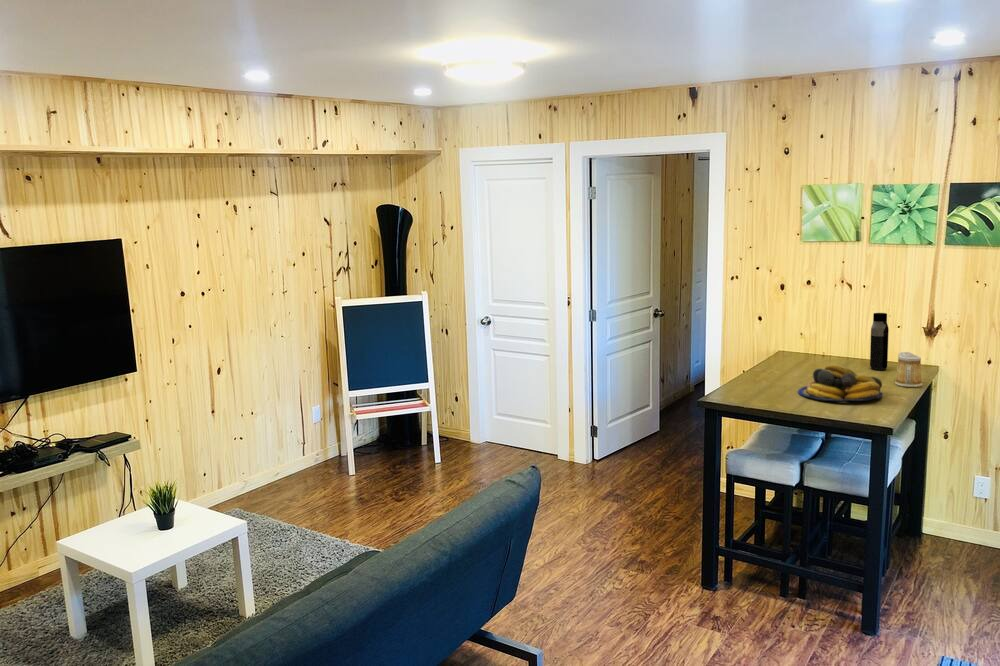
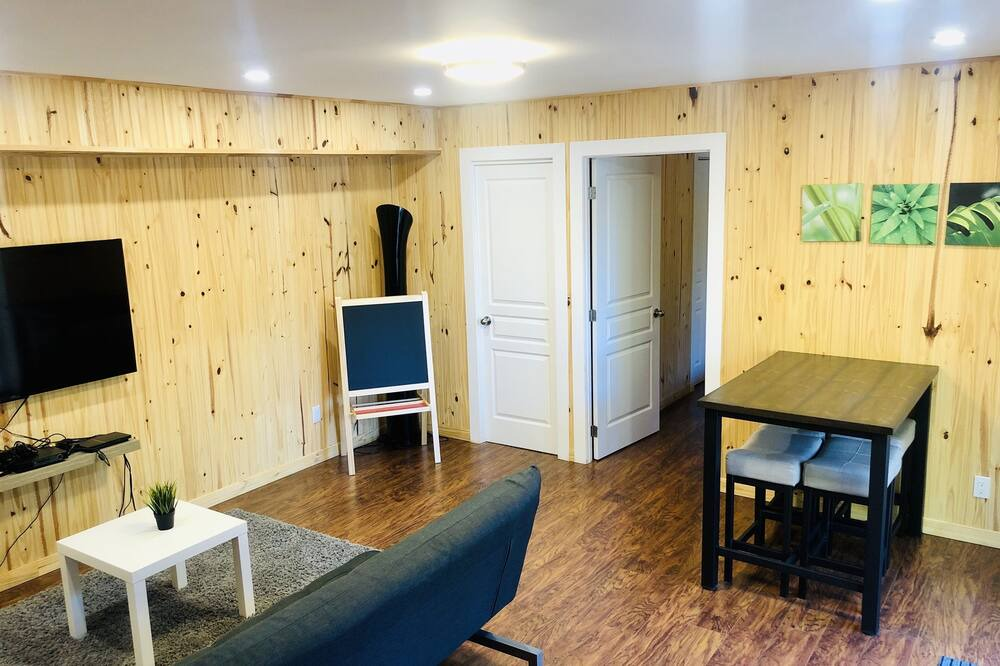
- water bottle (879, 341)
- fruit bowl (839, 380)
- mug (909, 369)
